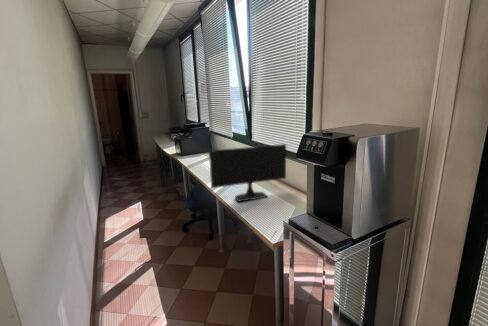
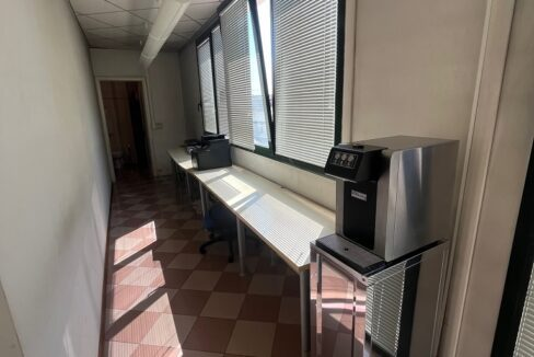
- computer monitor (249, 172)
